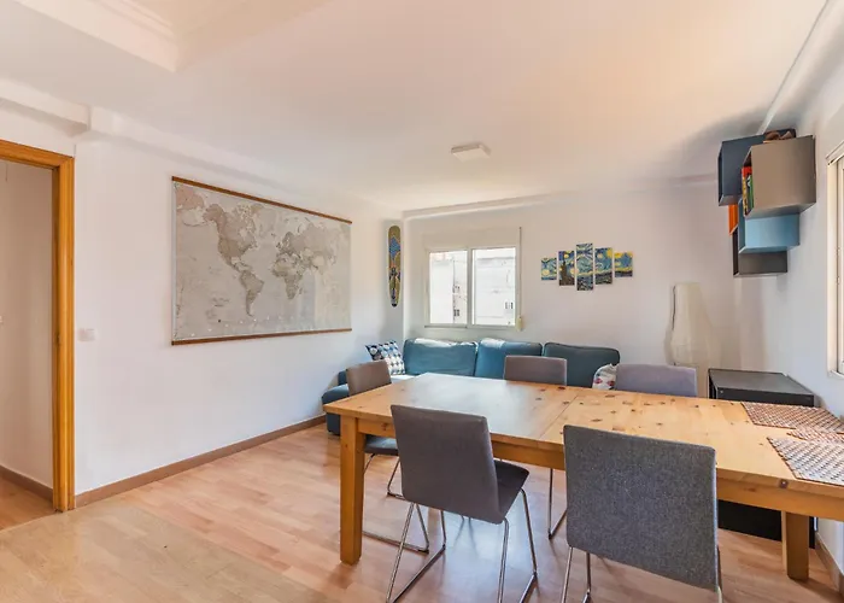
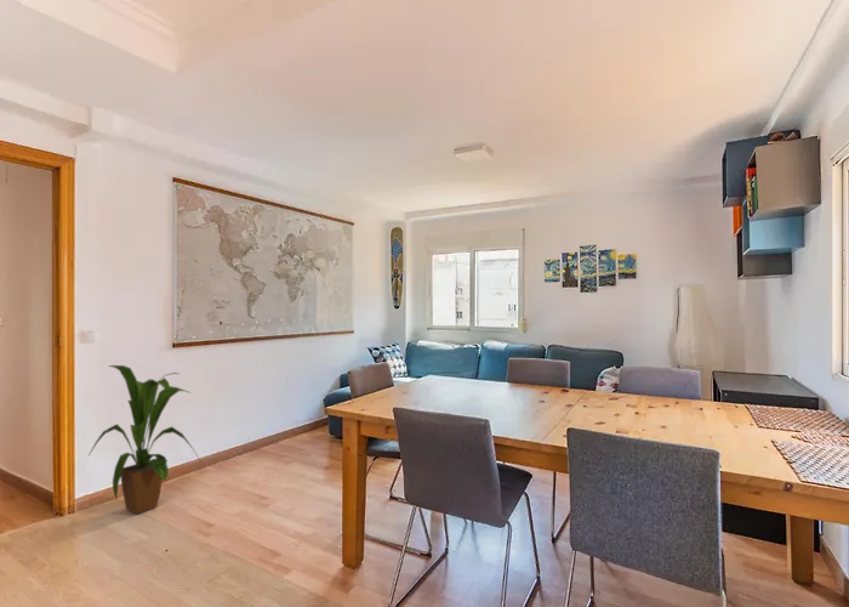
+ house plant (153, 430)
